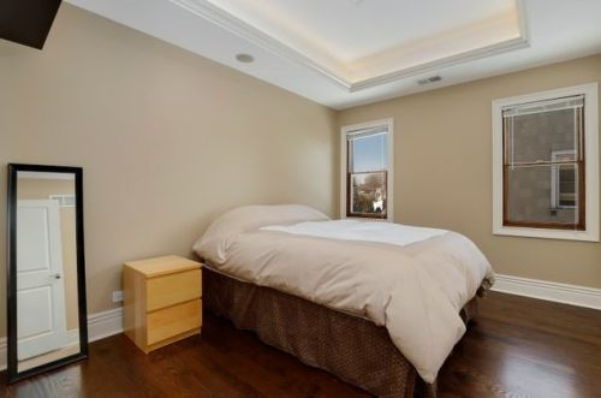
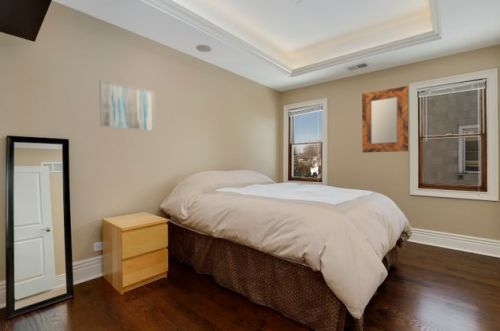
+ home mirror (384, 121)
+ wall art (129, 107)
